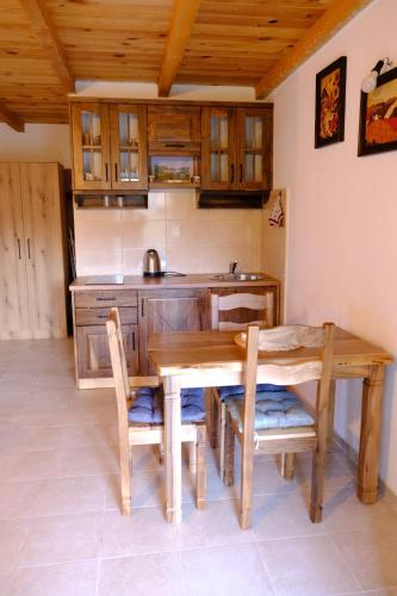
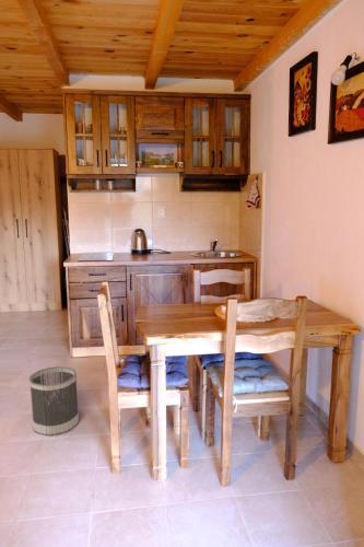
+ wastebasket (55, 399)
